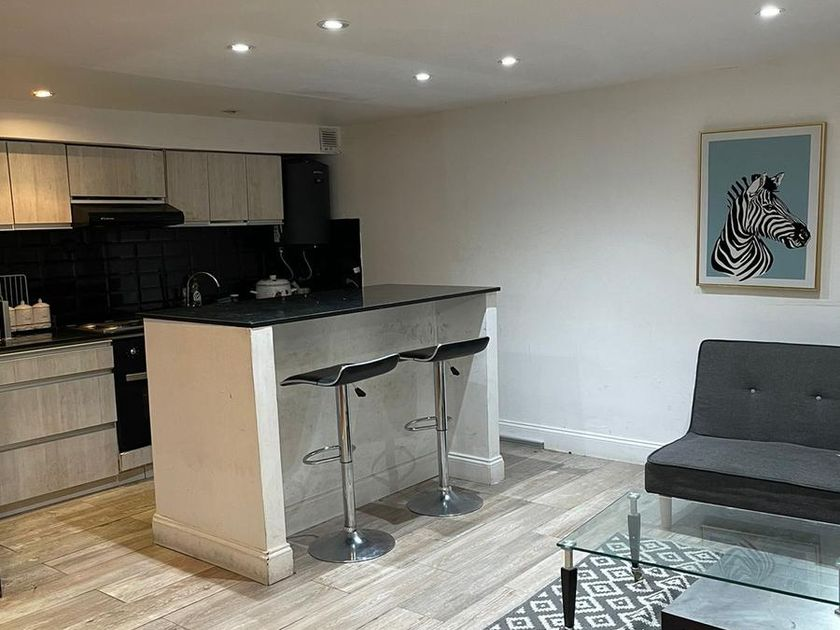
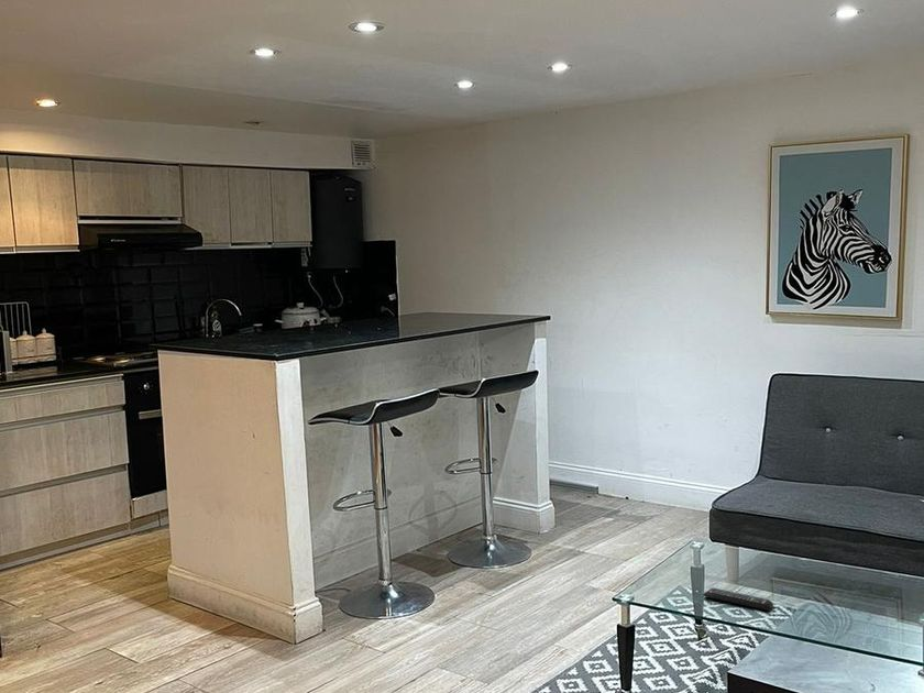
+ remote control (737, 598)
